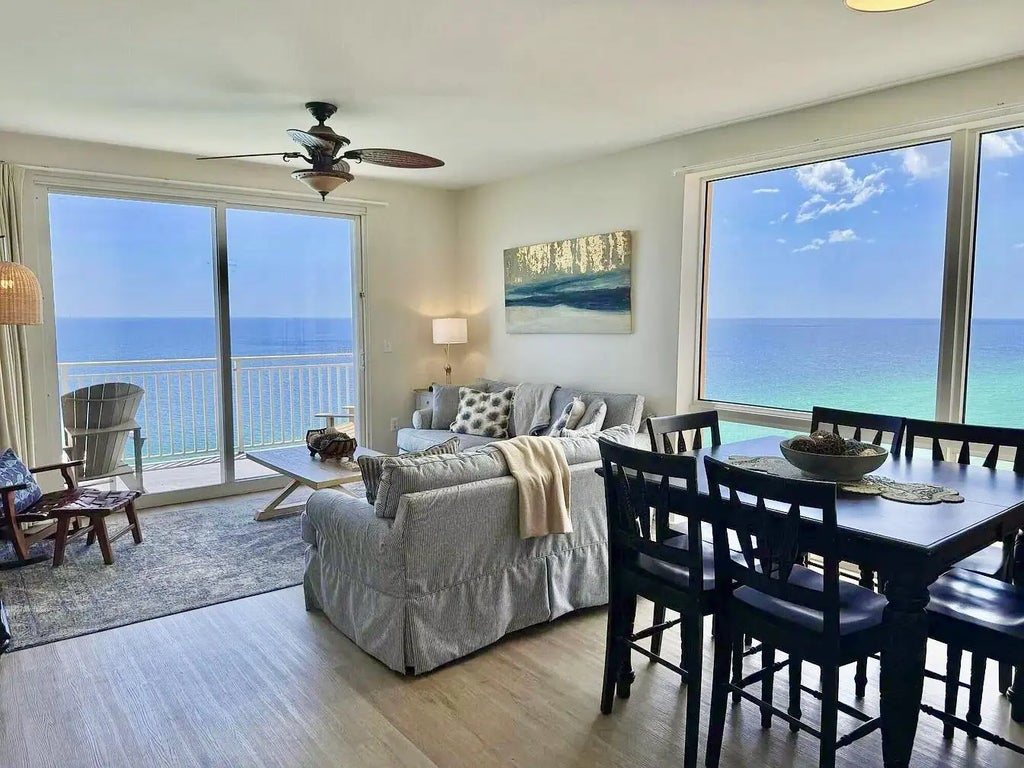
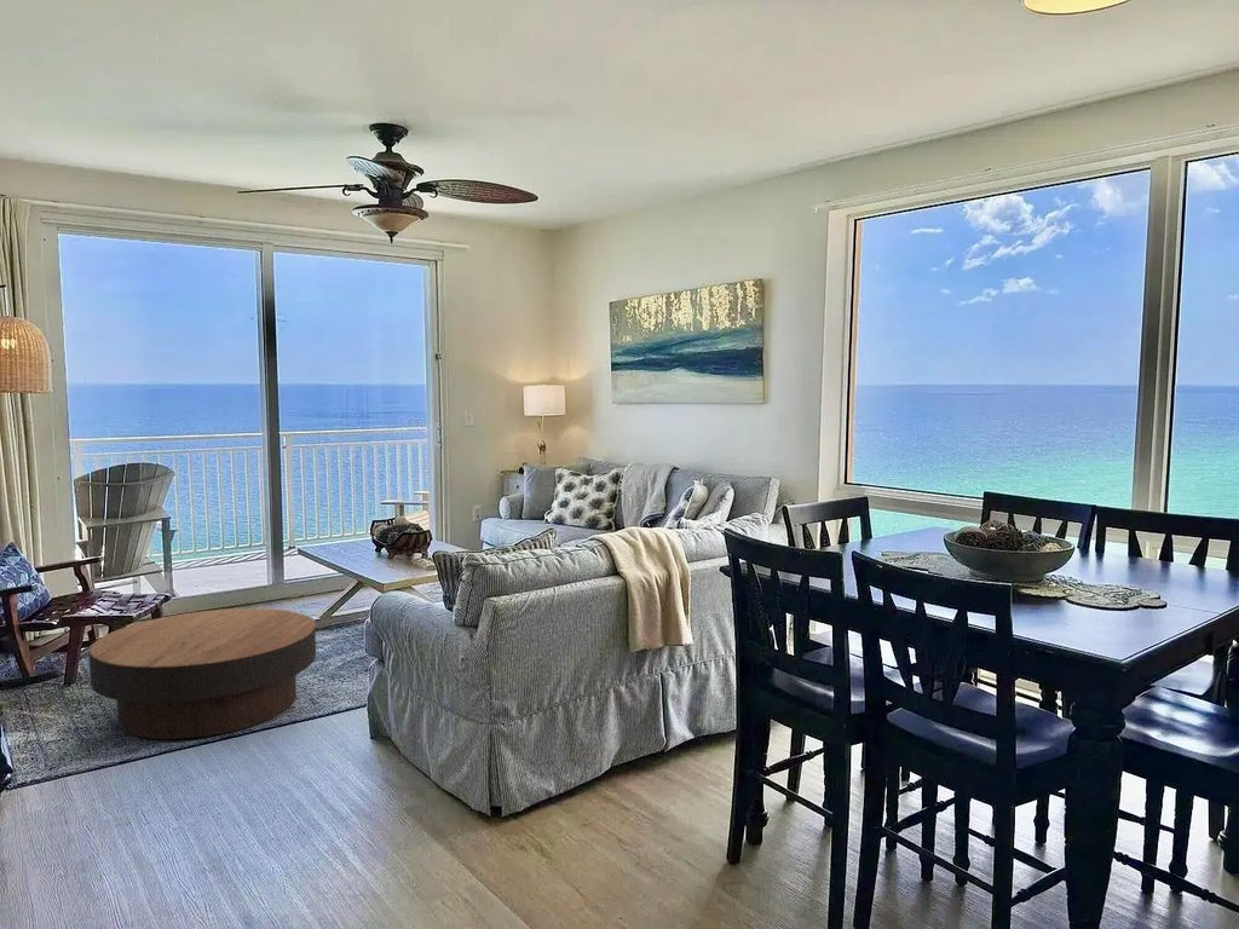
+ coffee table (209, 670)
